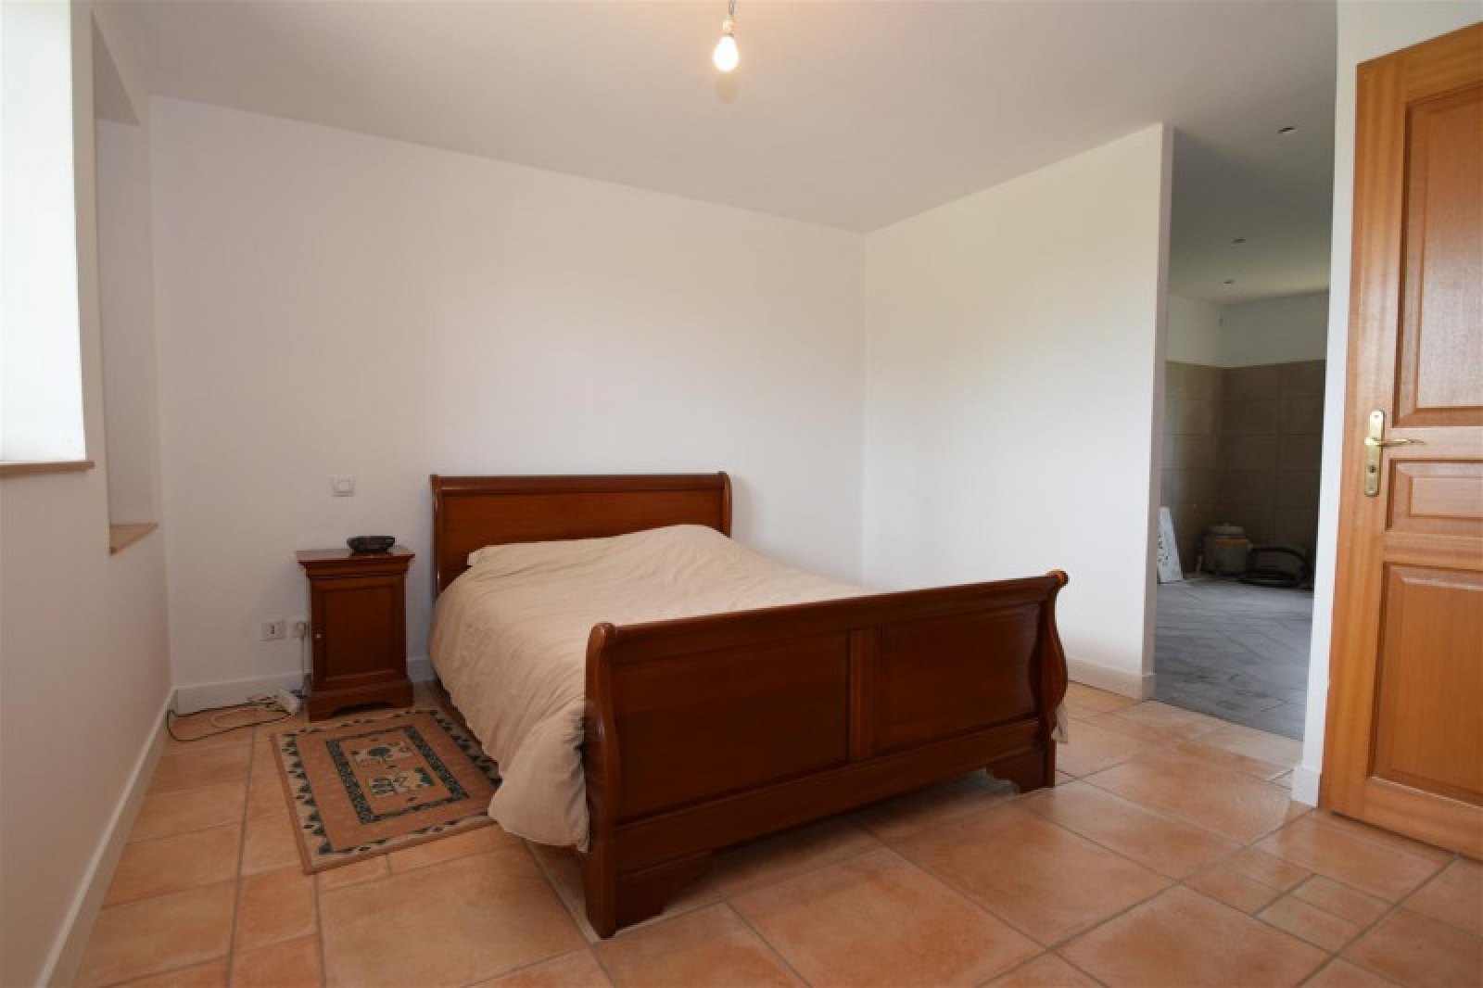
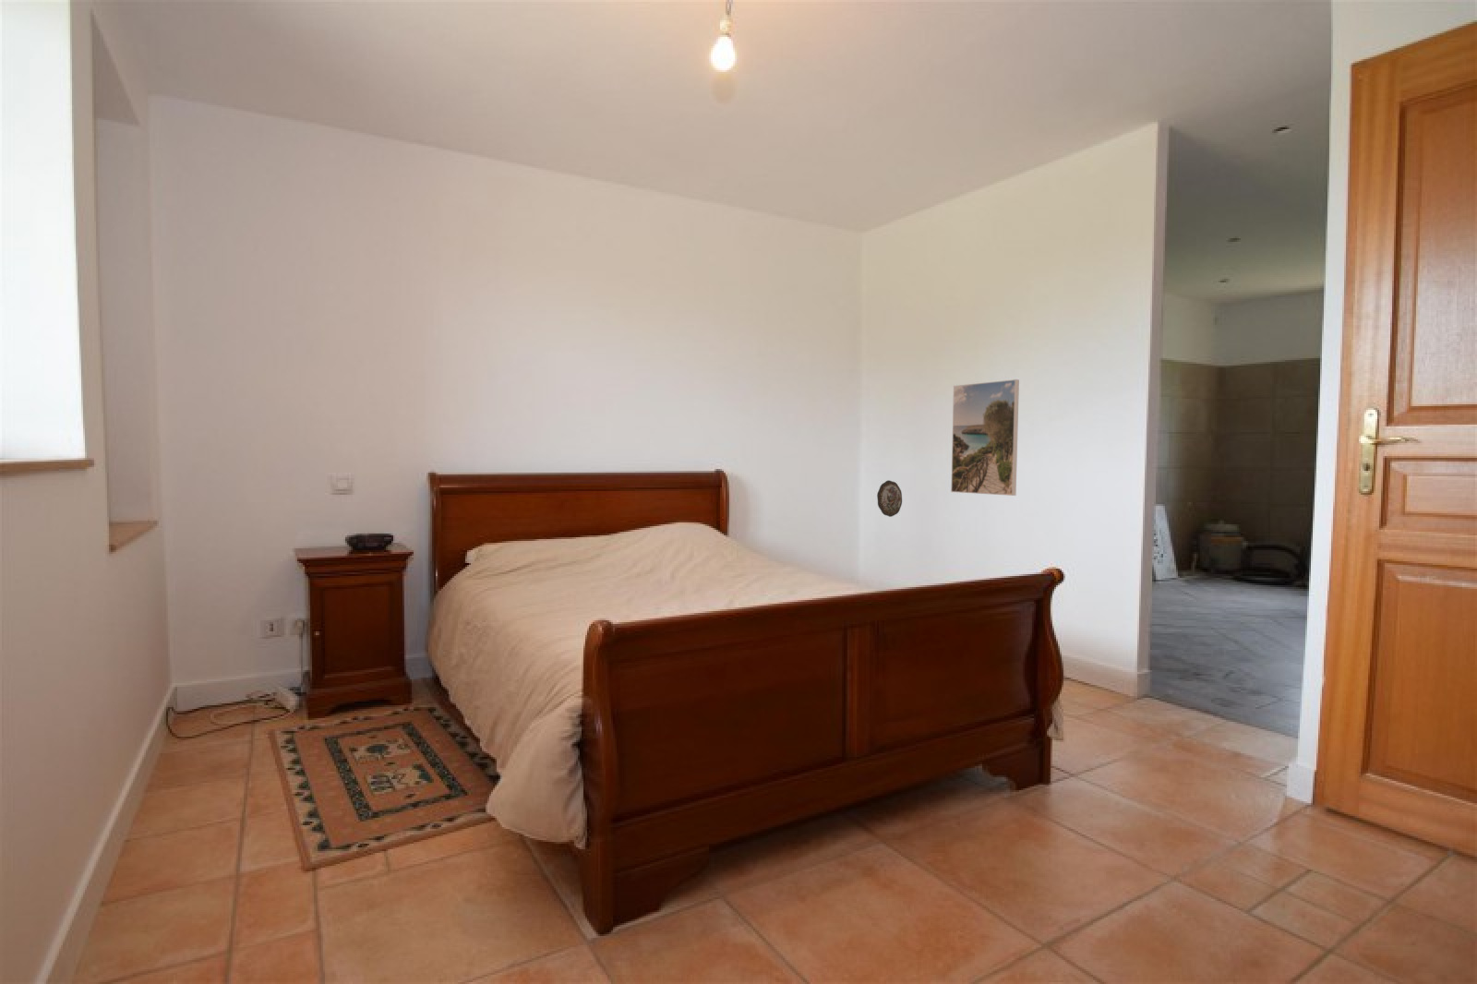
+ decorative plate (889, 499)
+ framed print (983, 438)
